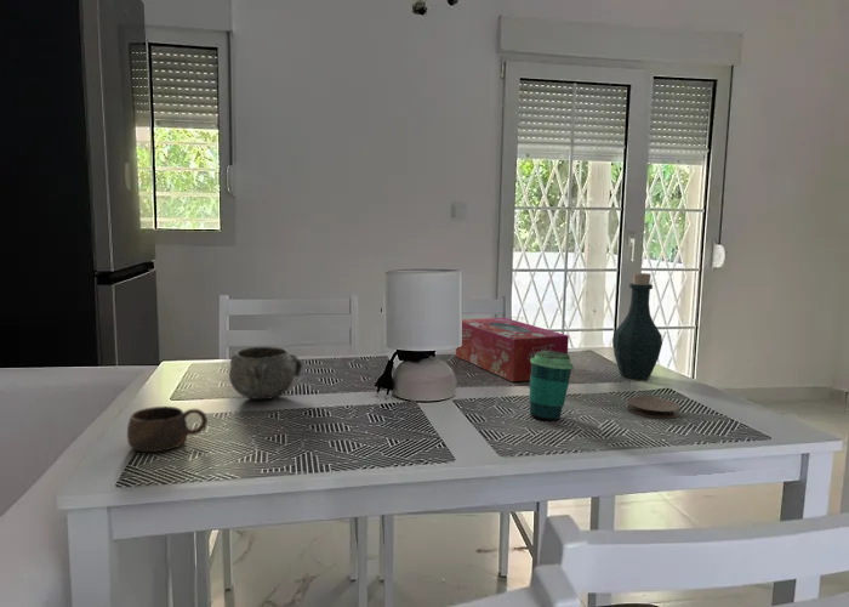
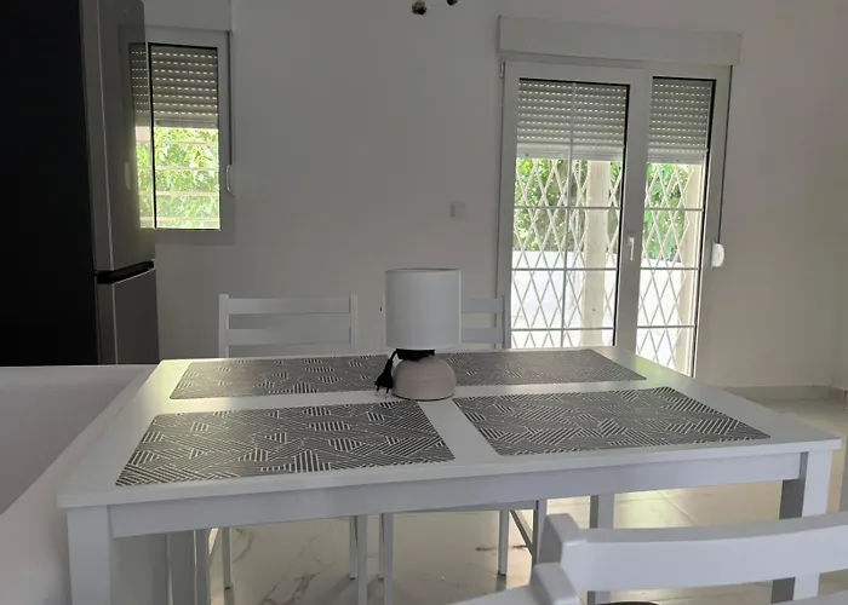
- coaster (653, 407)
- cup (167, 427)
- tissue box (508, 346)
- decorative bowl (266, 374)
- cup (549, 385)
- bottle (638, 324)
